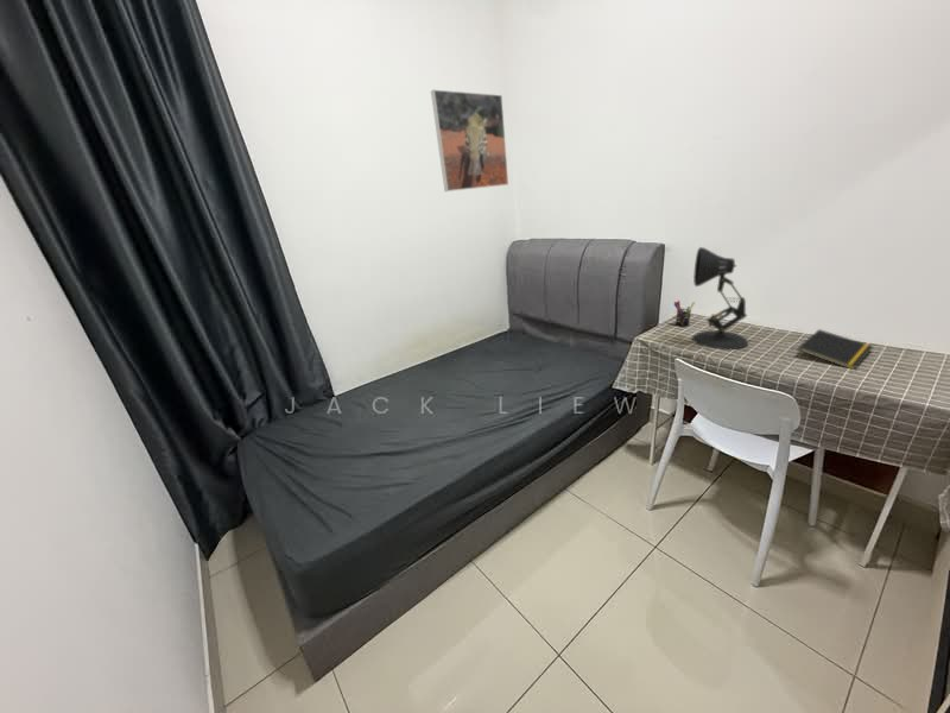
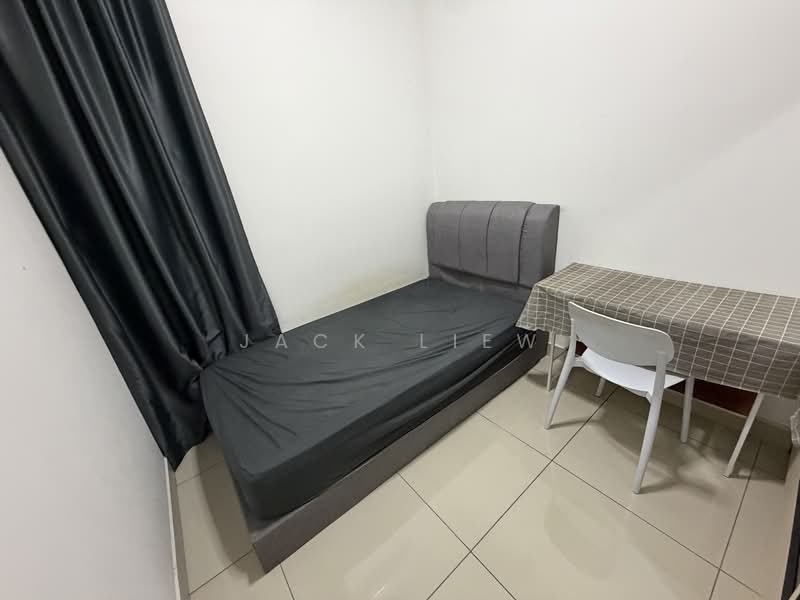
- pen holder (683, 313)
- notepad (835, 347)
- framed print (473, 143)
- desk lamp (723, 295)
